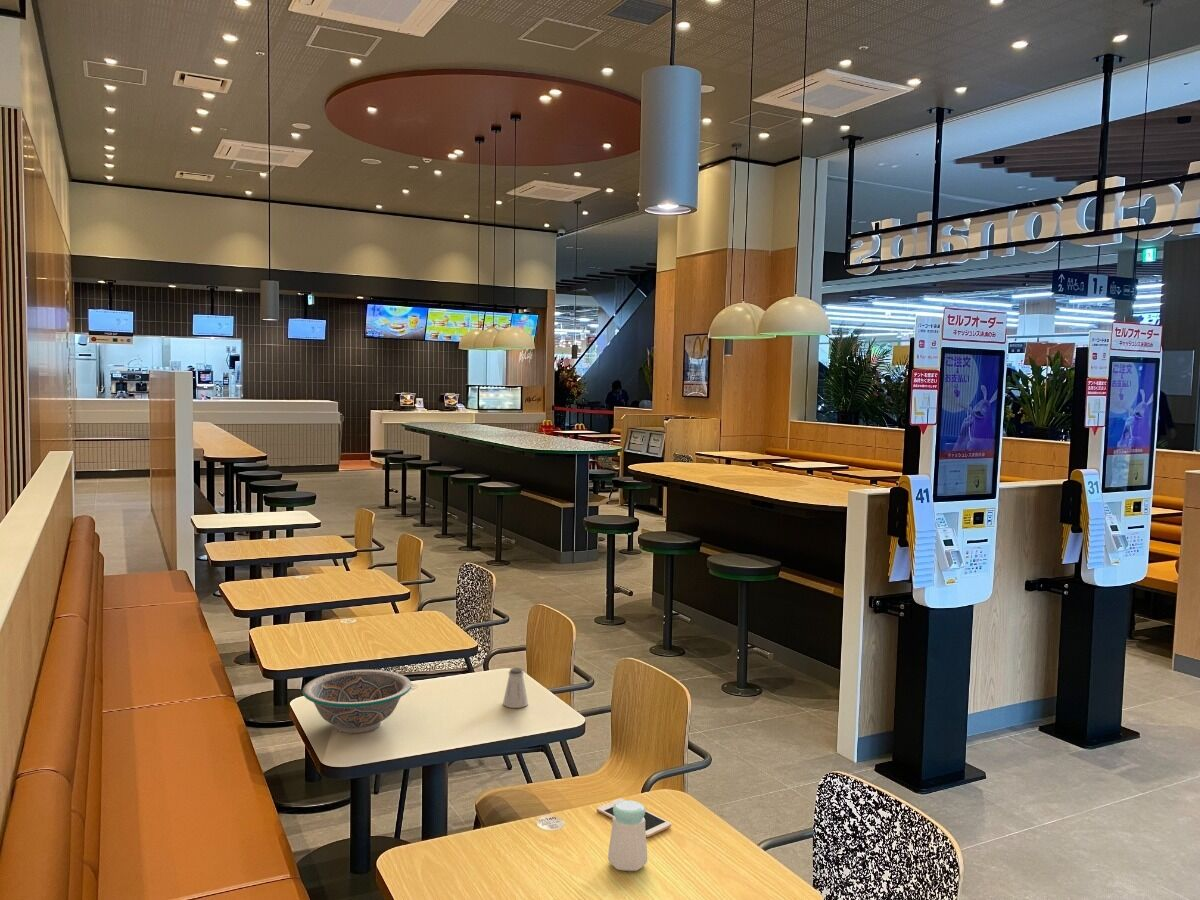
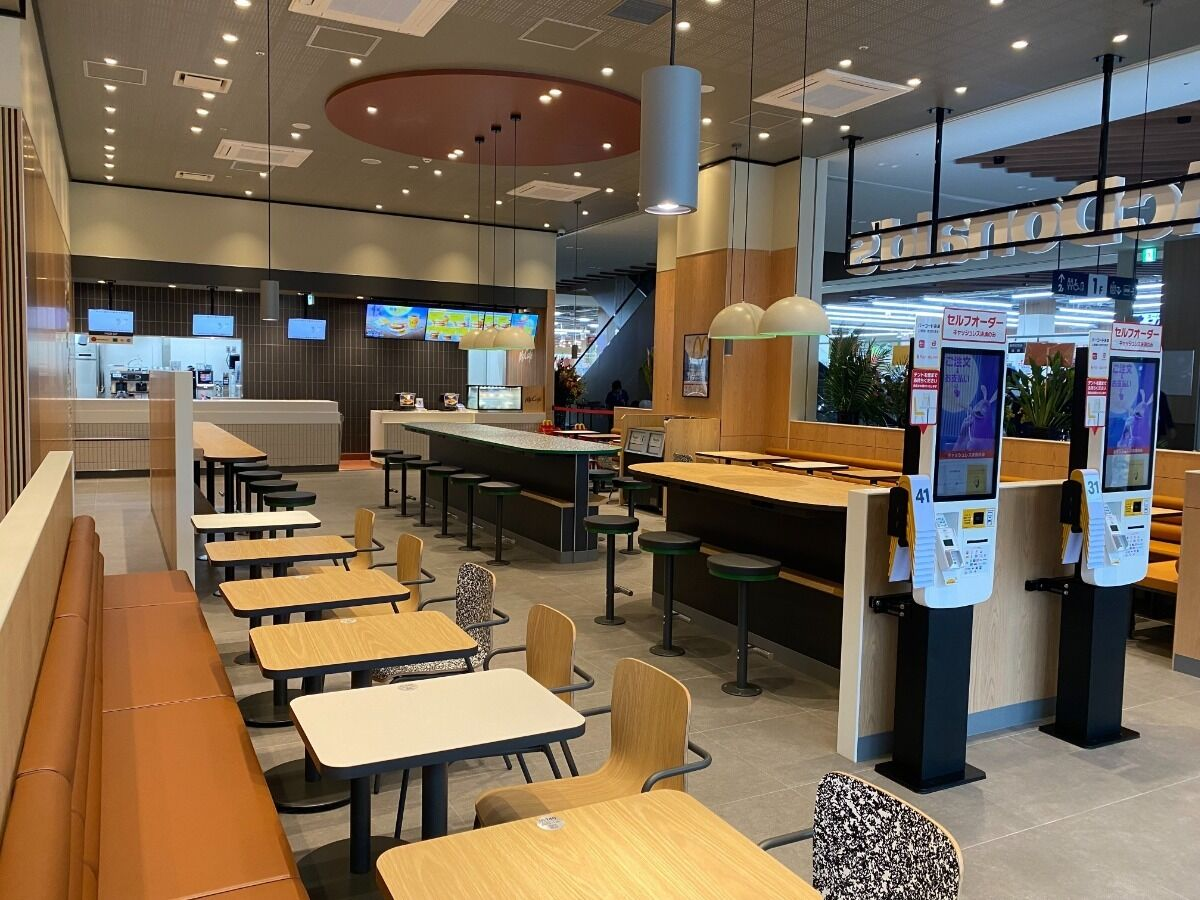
- saltshaker (515, 686)
- salt shaker (628, 834)
- bowl (357, 705)
- cell phone (644, 816)
